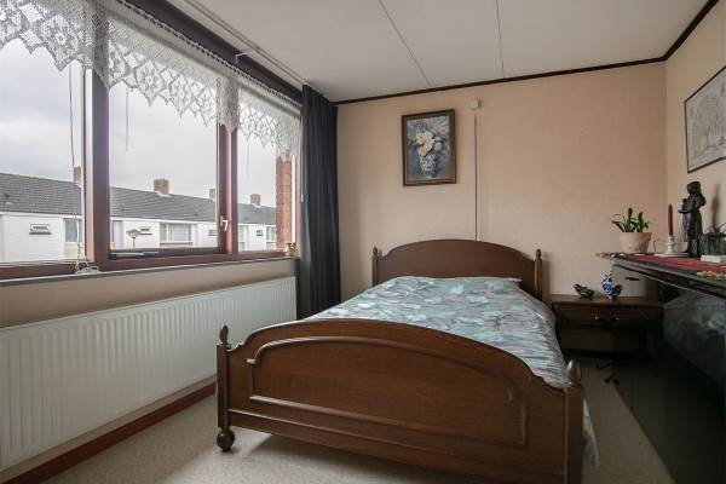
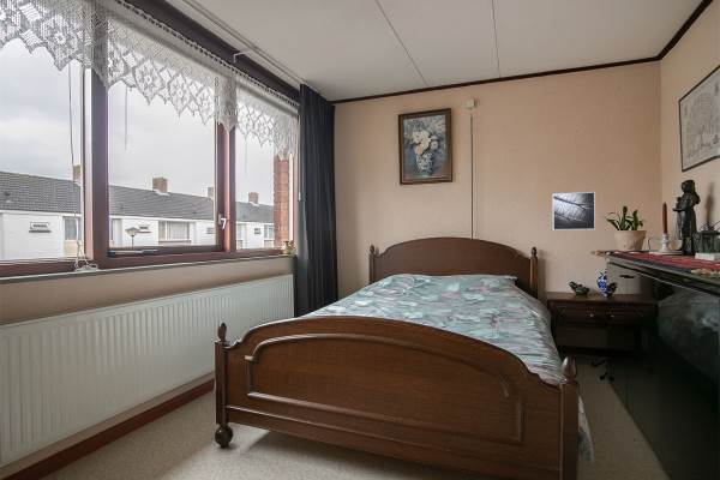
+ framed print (572, 211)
